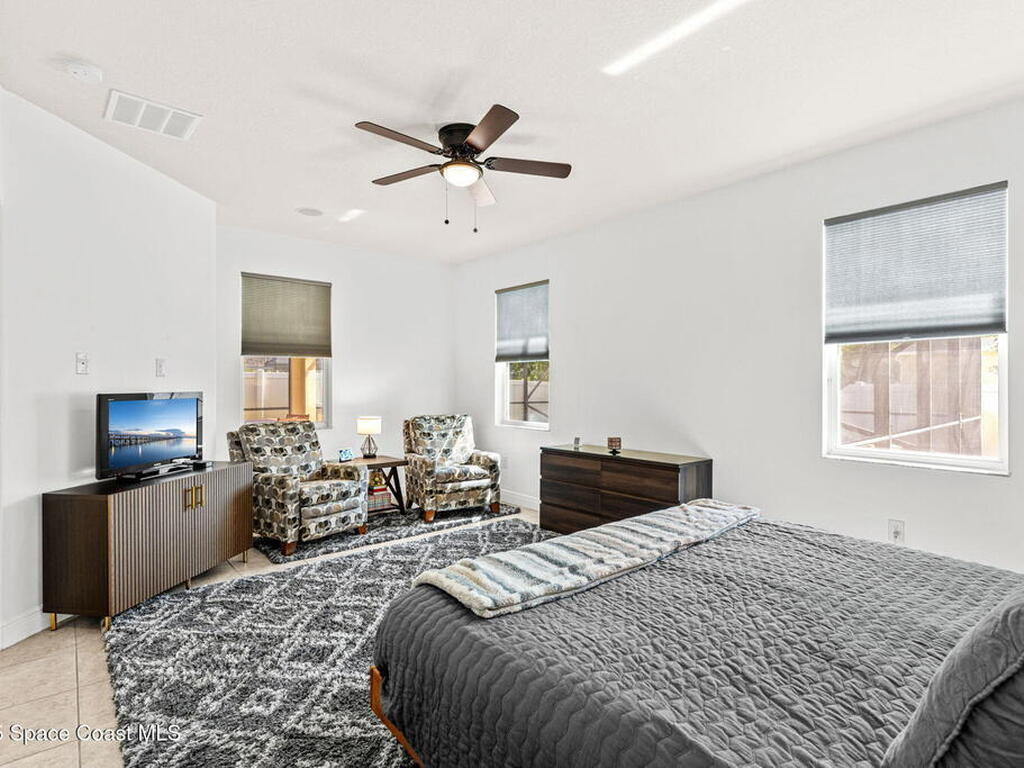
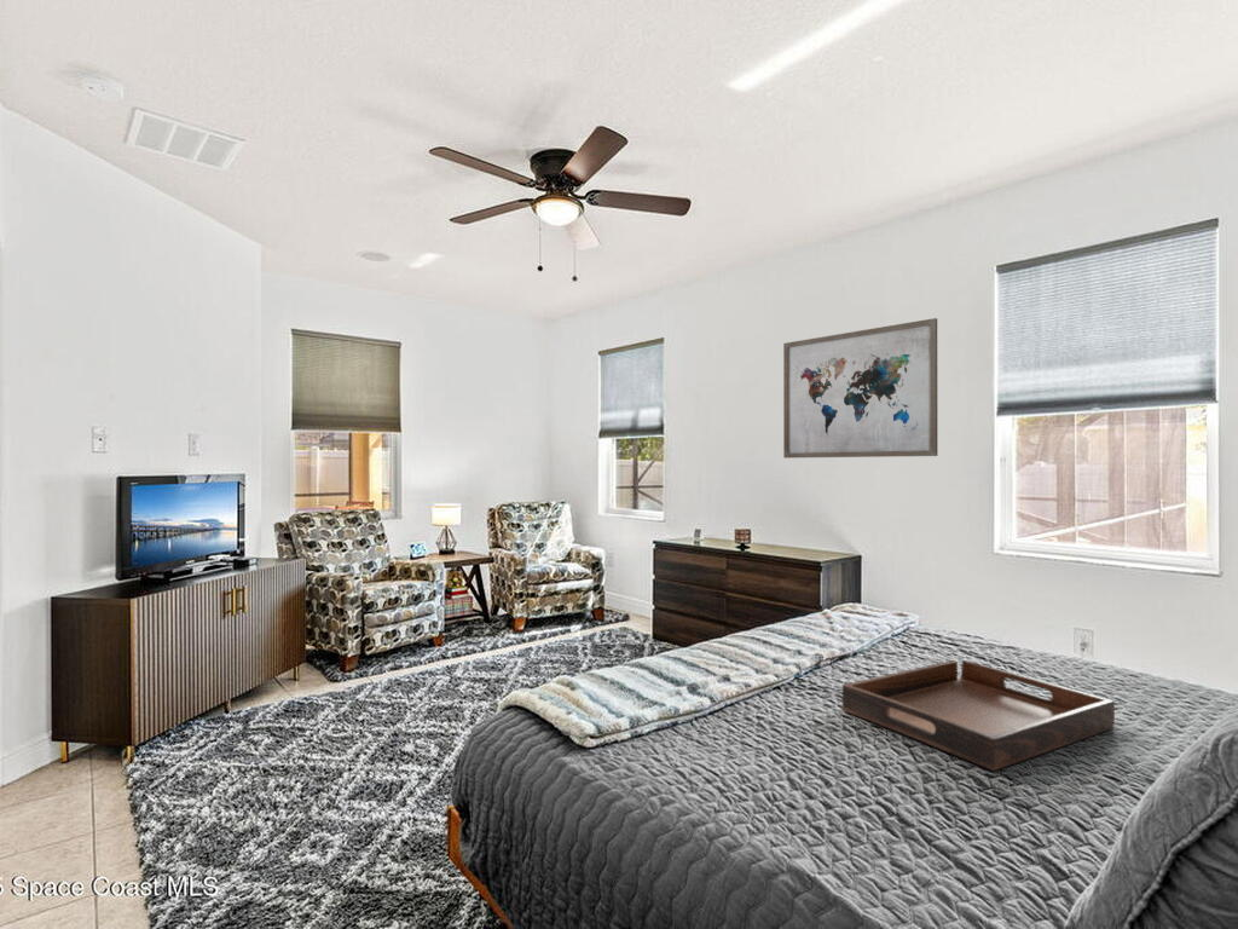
+ wall art (854, 394)
+ serving tray (973, 705)
